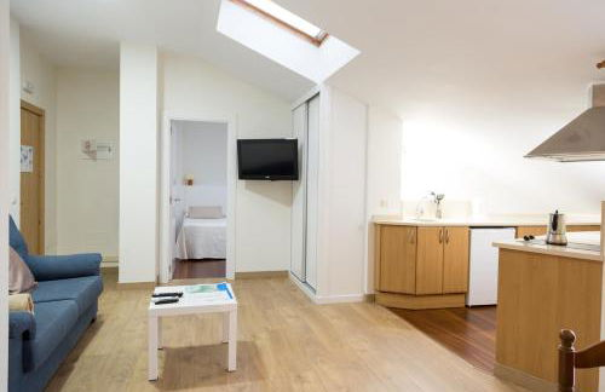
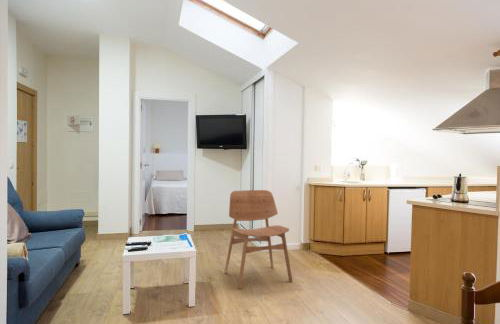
+ dining chair (257, 234)
